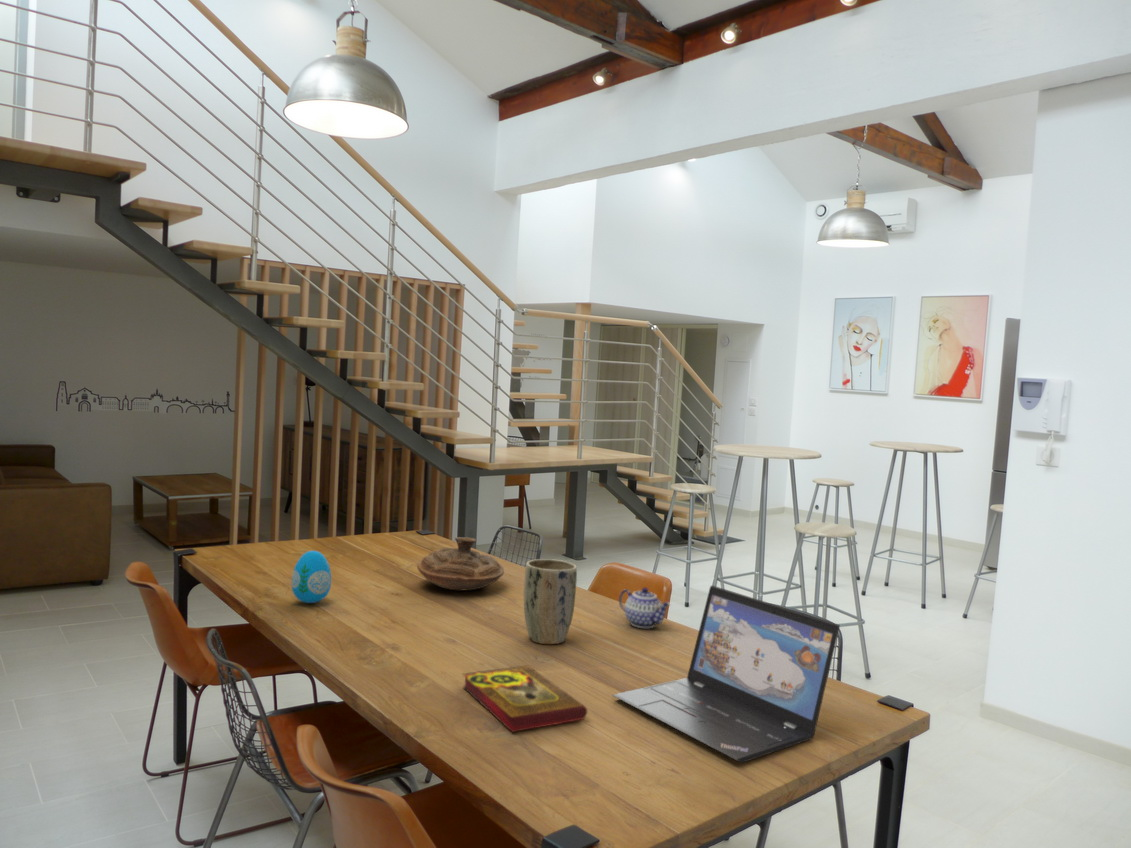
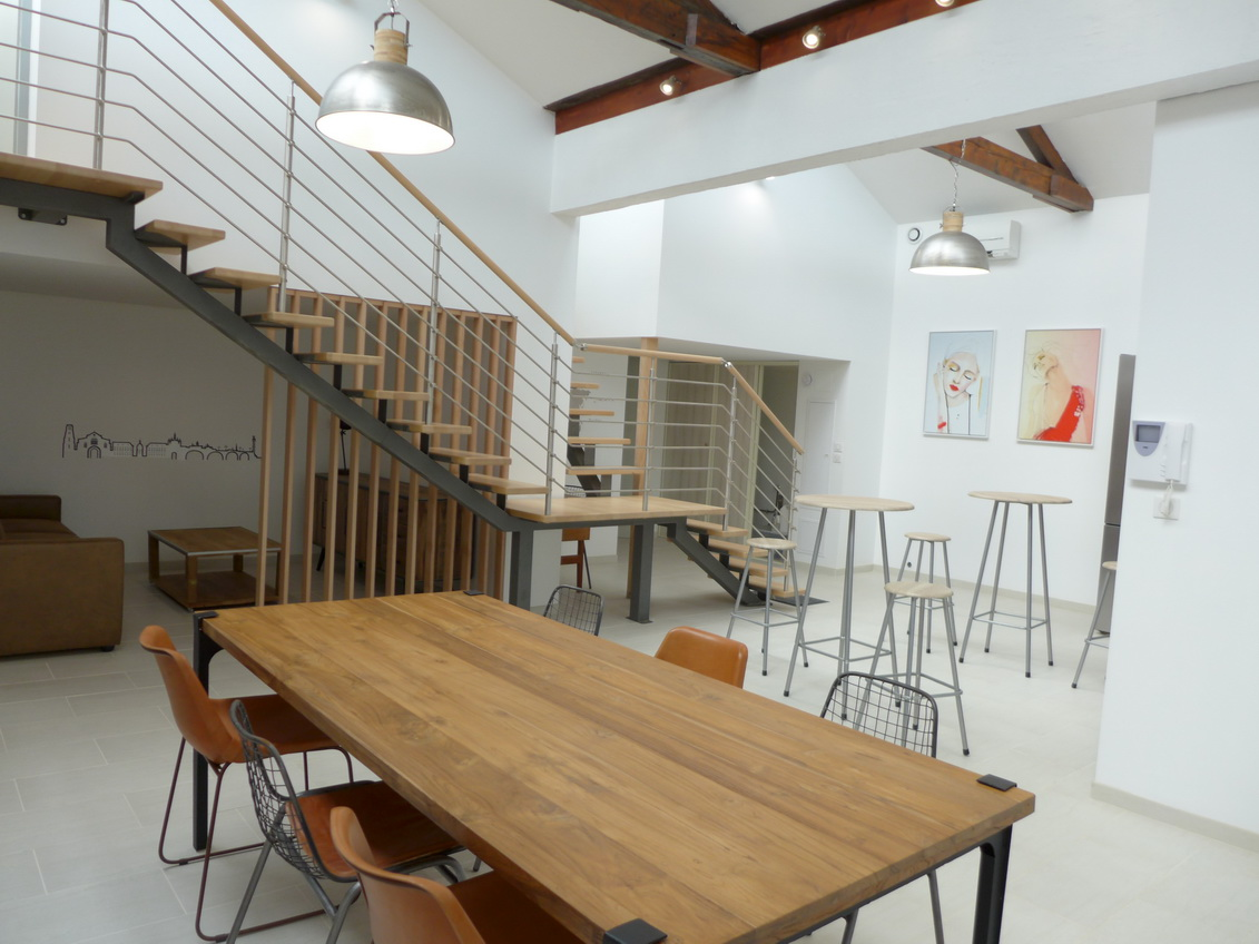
- book (522, 696)
- teapot (643, 606)
- decorative egg (311, 576)
- plant pot (548, 601)
- laptop (722, 663)
- decorative bowl (460, 562)
